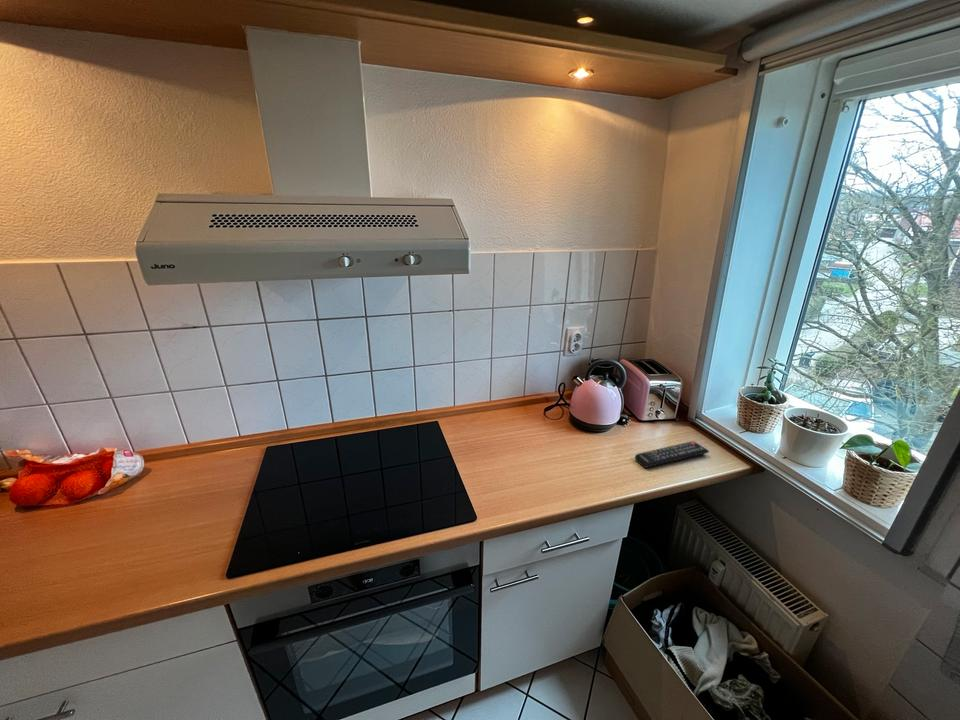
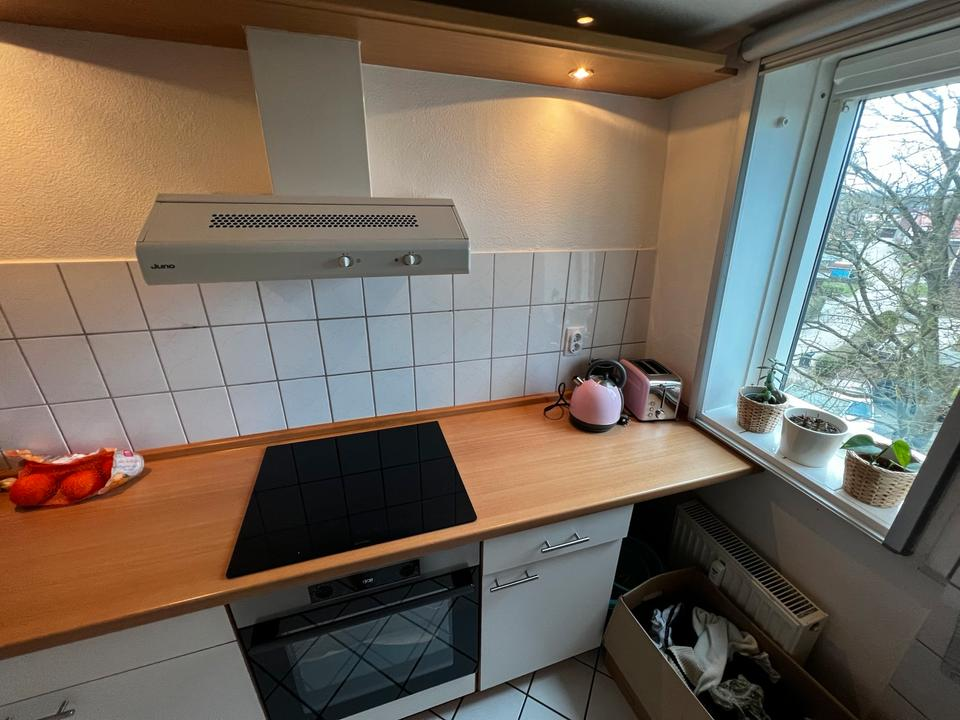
- remote control (672, 454)
